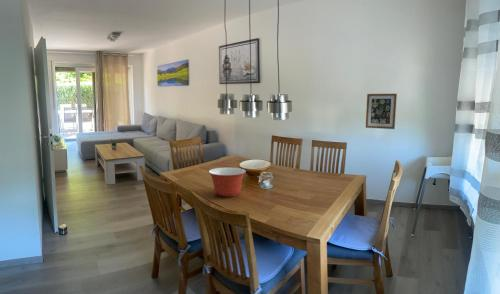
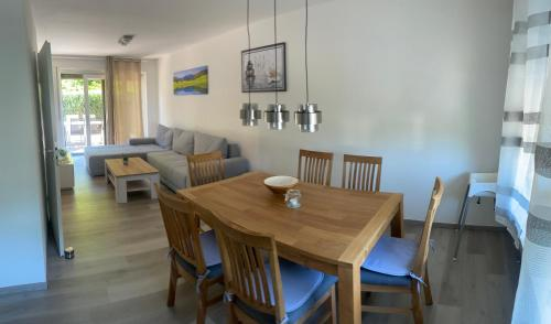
- mixing bowl (227, 182)
- wall art (380, 111)
